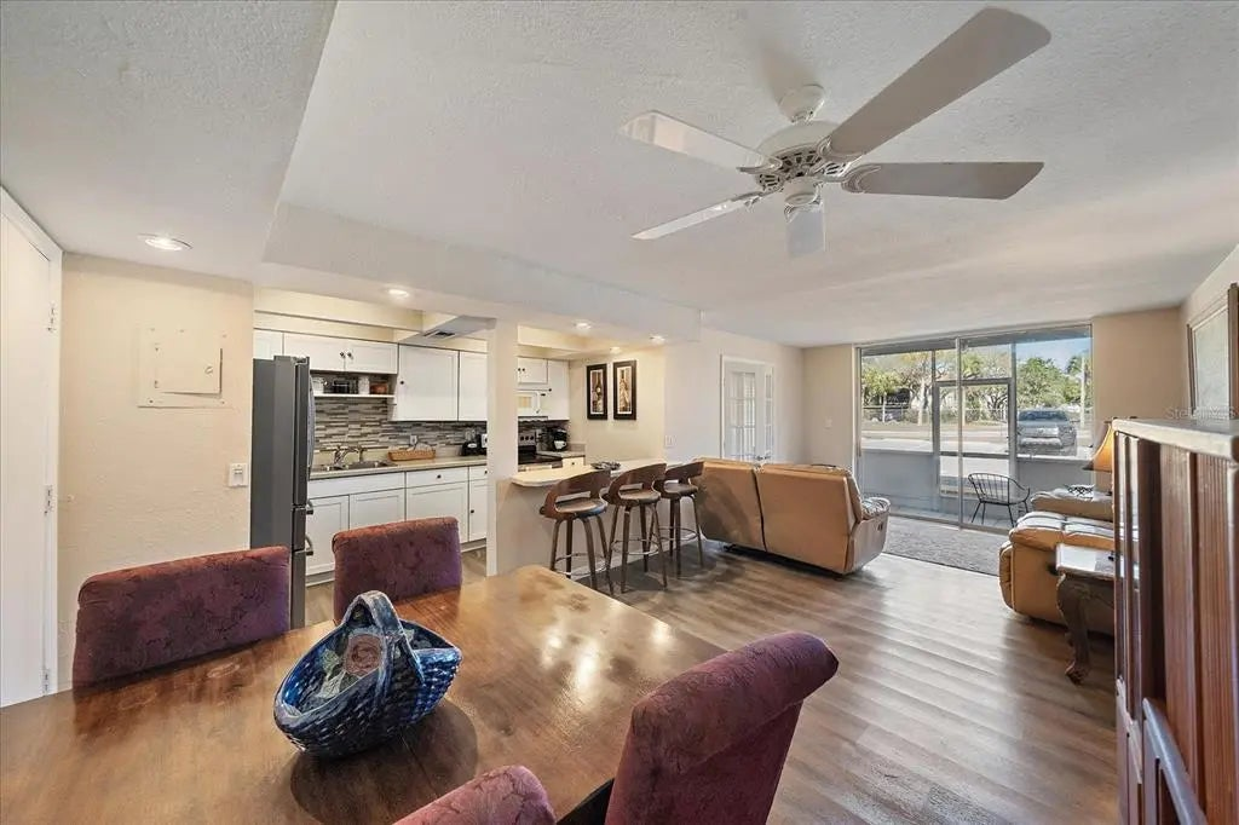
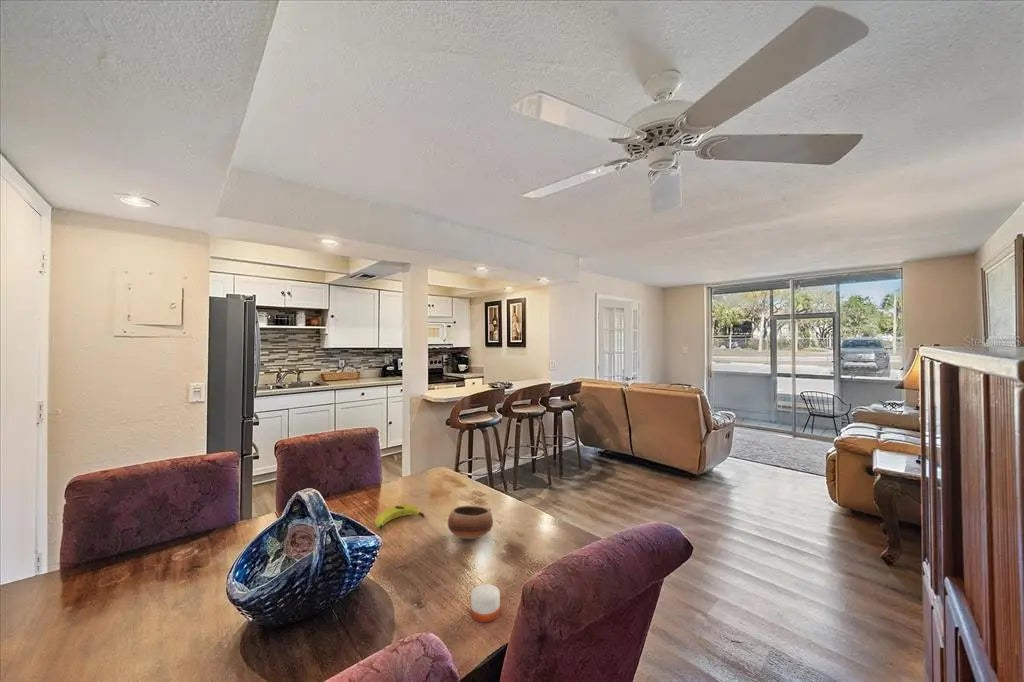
+ banana (399, 516)
+ bowl (470, 522)
+ candle (485, 592)
